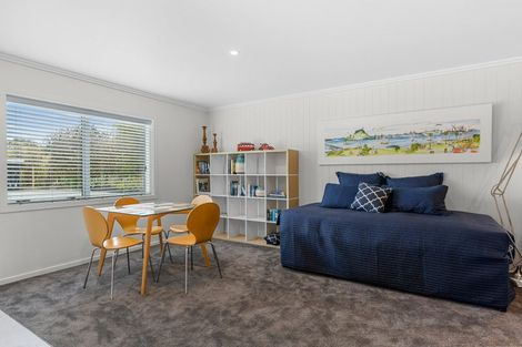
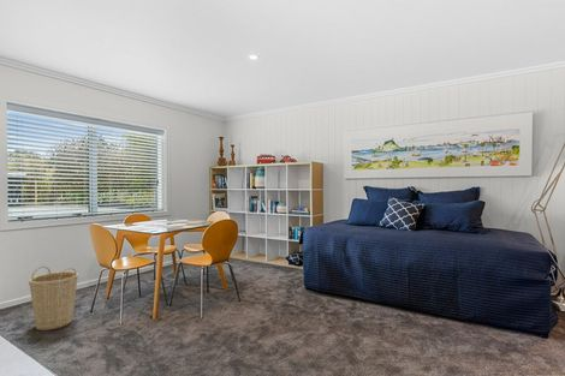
+ basket (54, 294)
